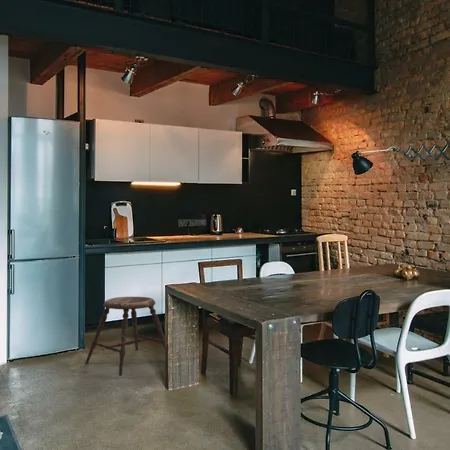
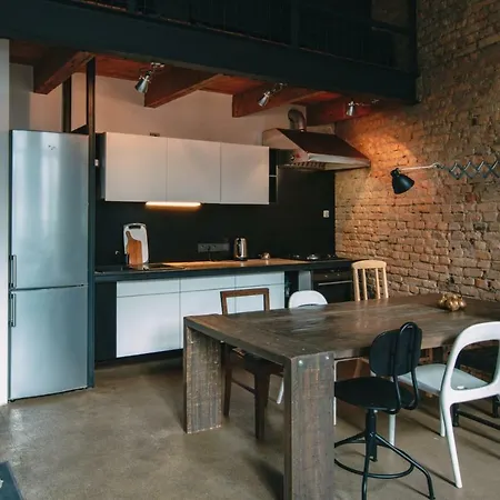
- stool (126, 330)
